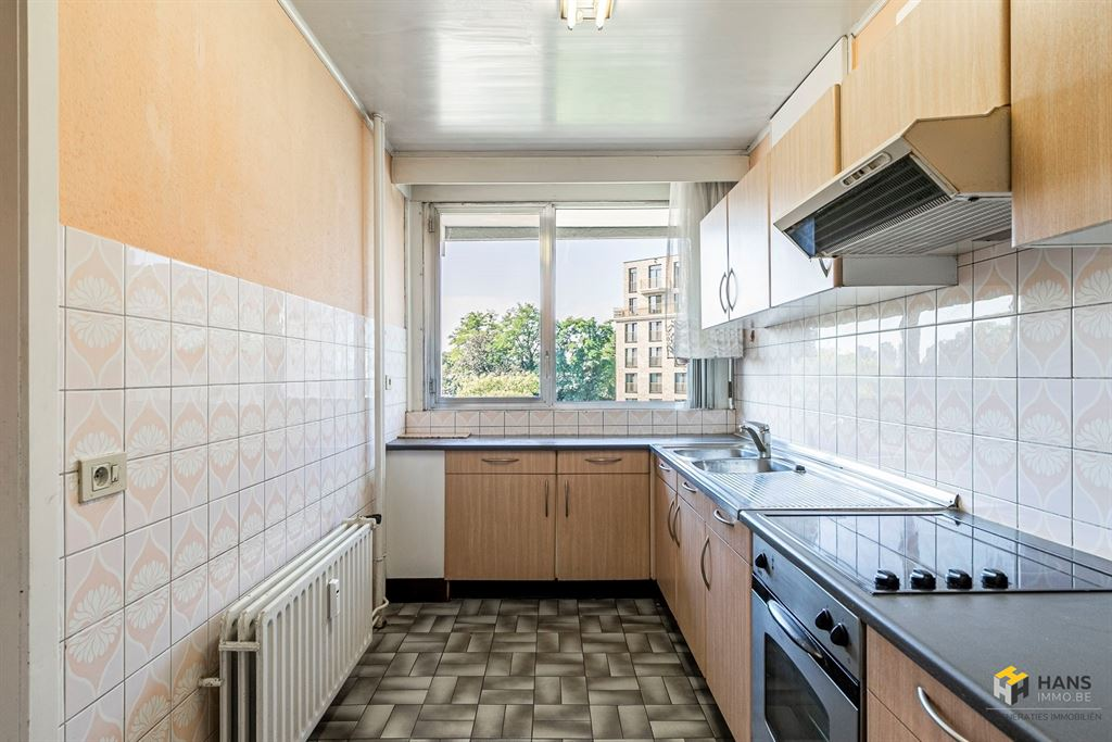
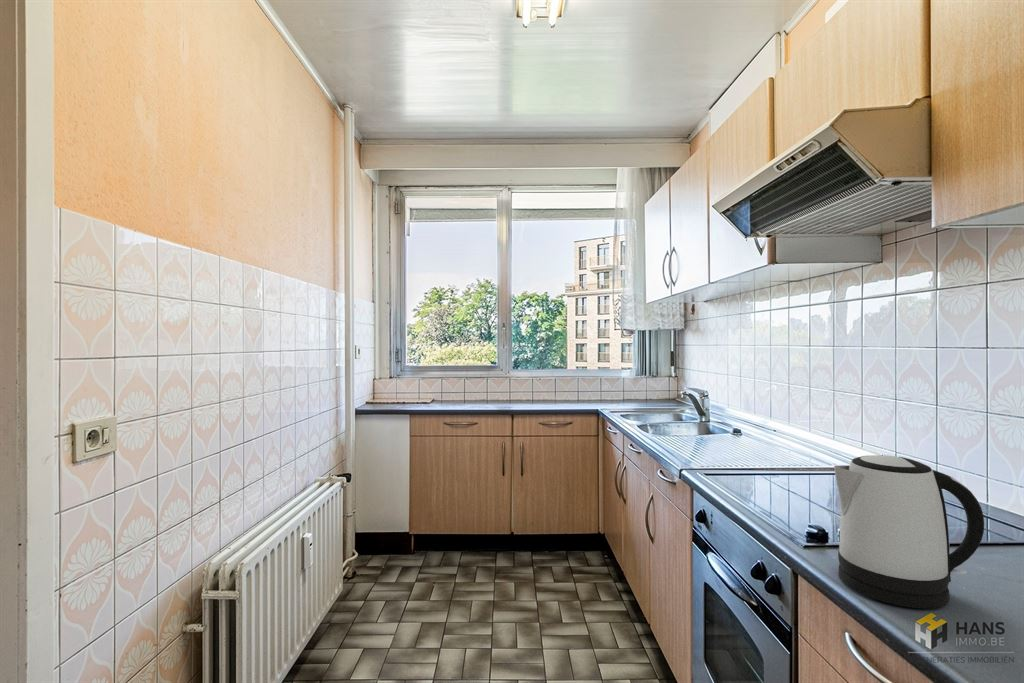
+ kettle (906, 523)
